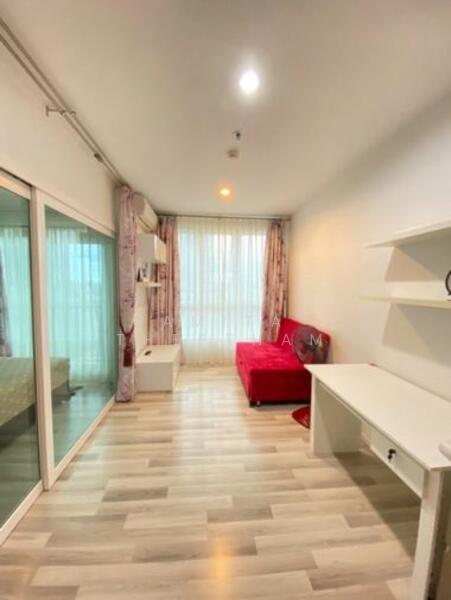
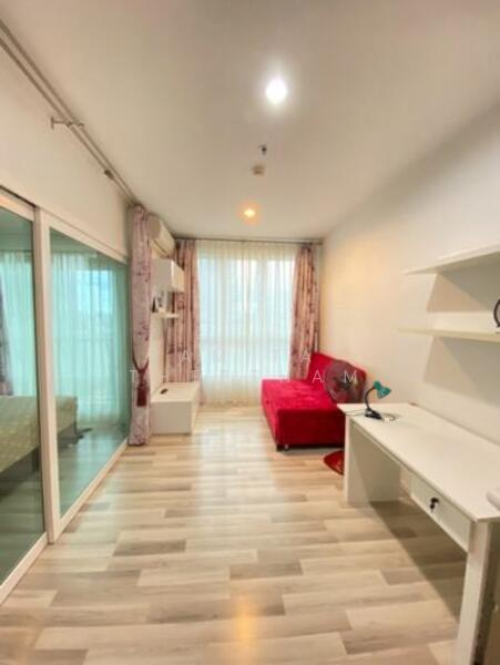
+ desk lamp (367, 395)
